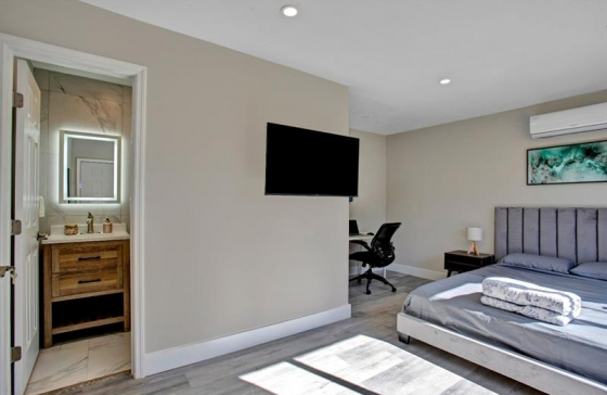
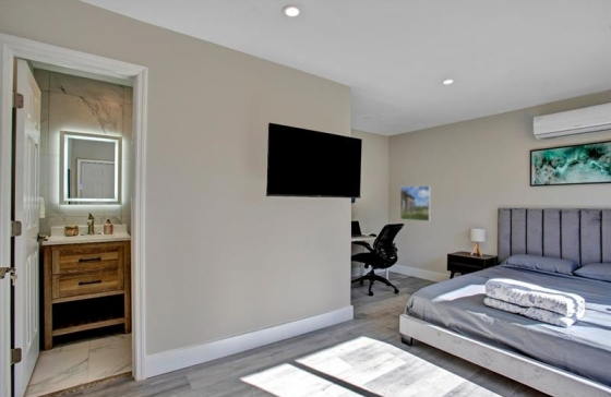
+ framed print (415, 203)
